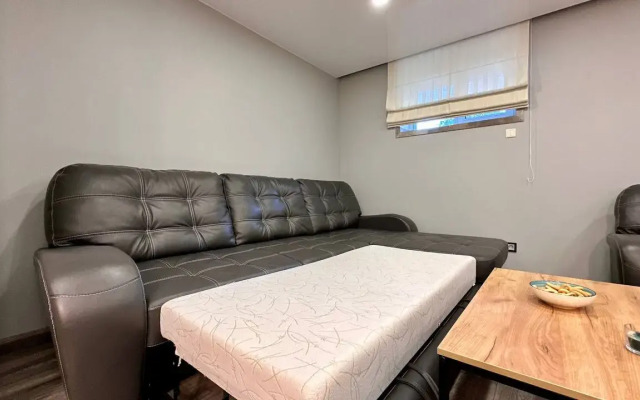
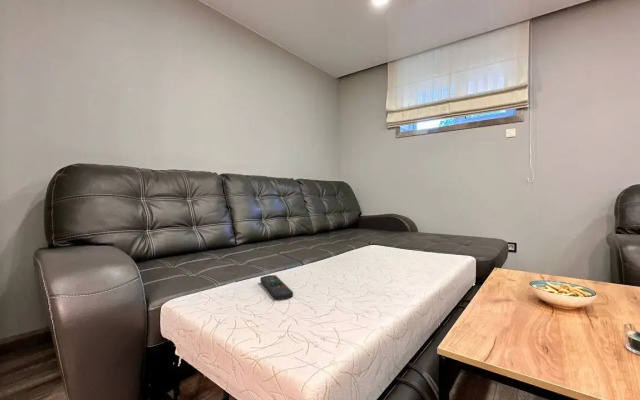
+ remote control (275, 285)
